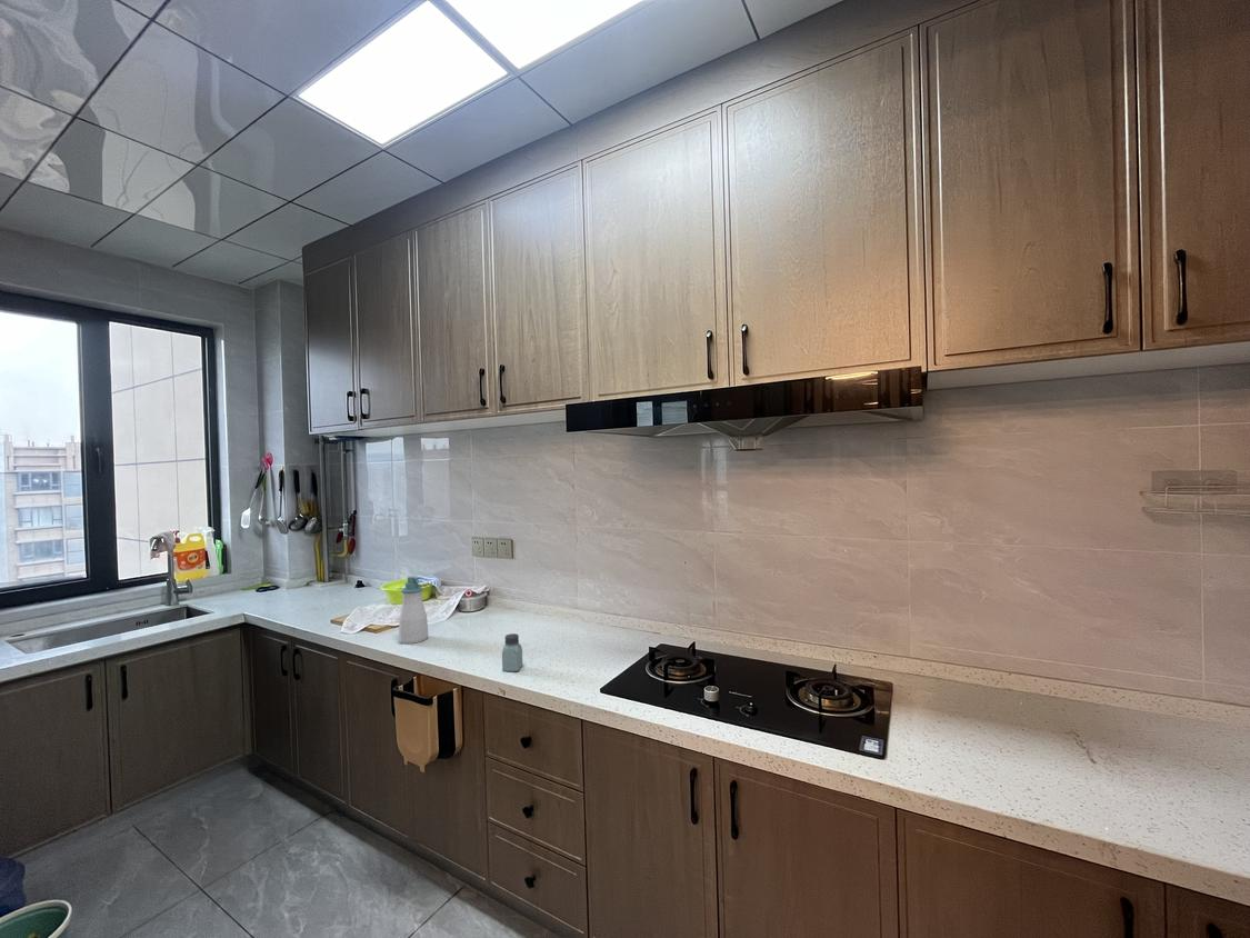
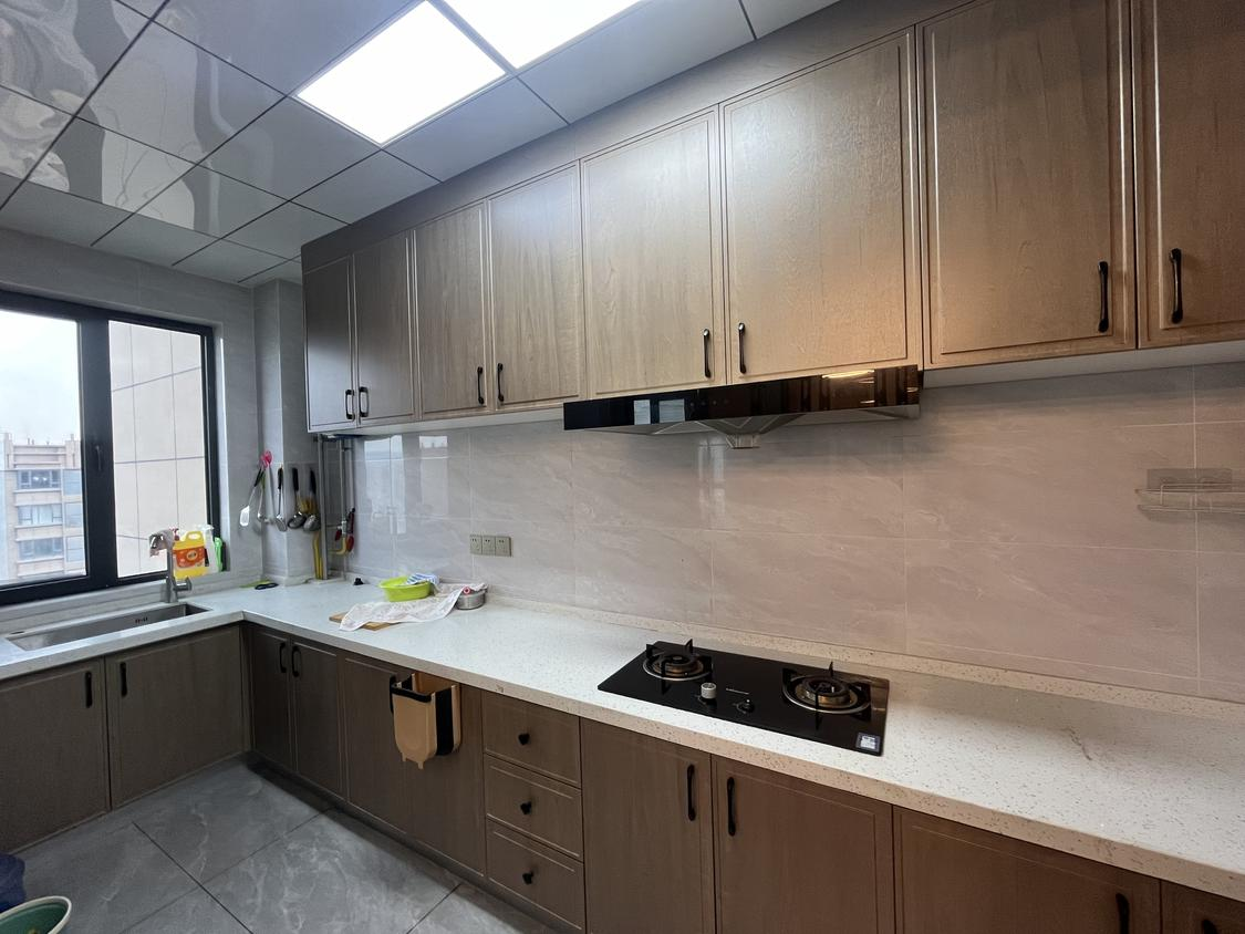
- saltshaker (512, 651)
- soap bottle (412, 608)
